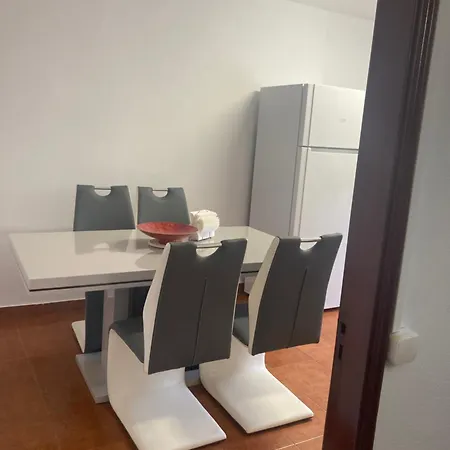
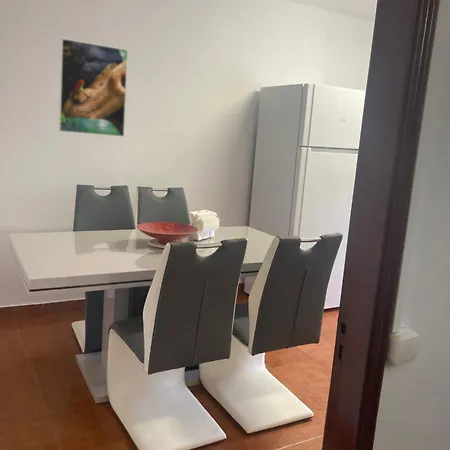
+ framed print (93, 89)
